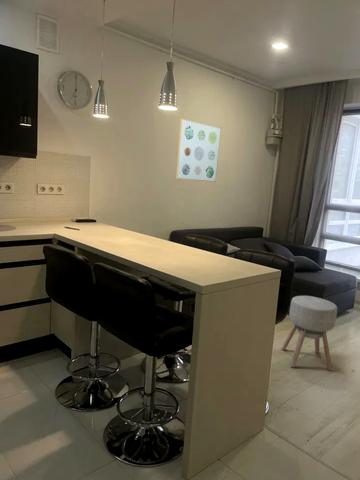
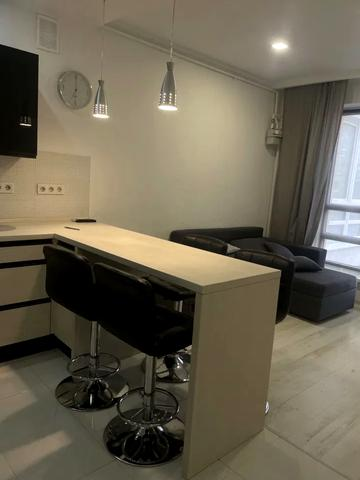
- wall art (199, 152)
- ottoman (309, 330)
